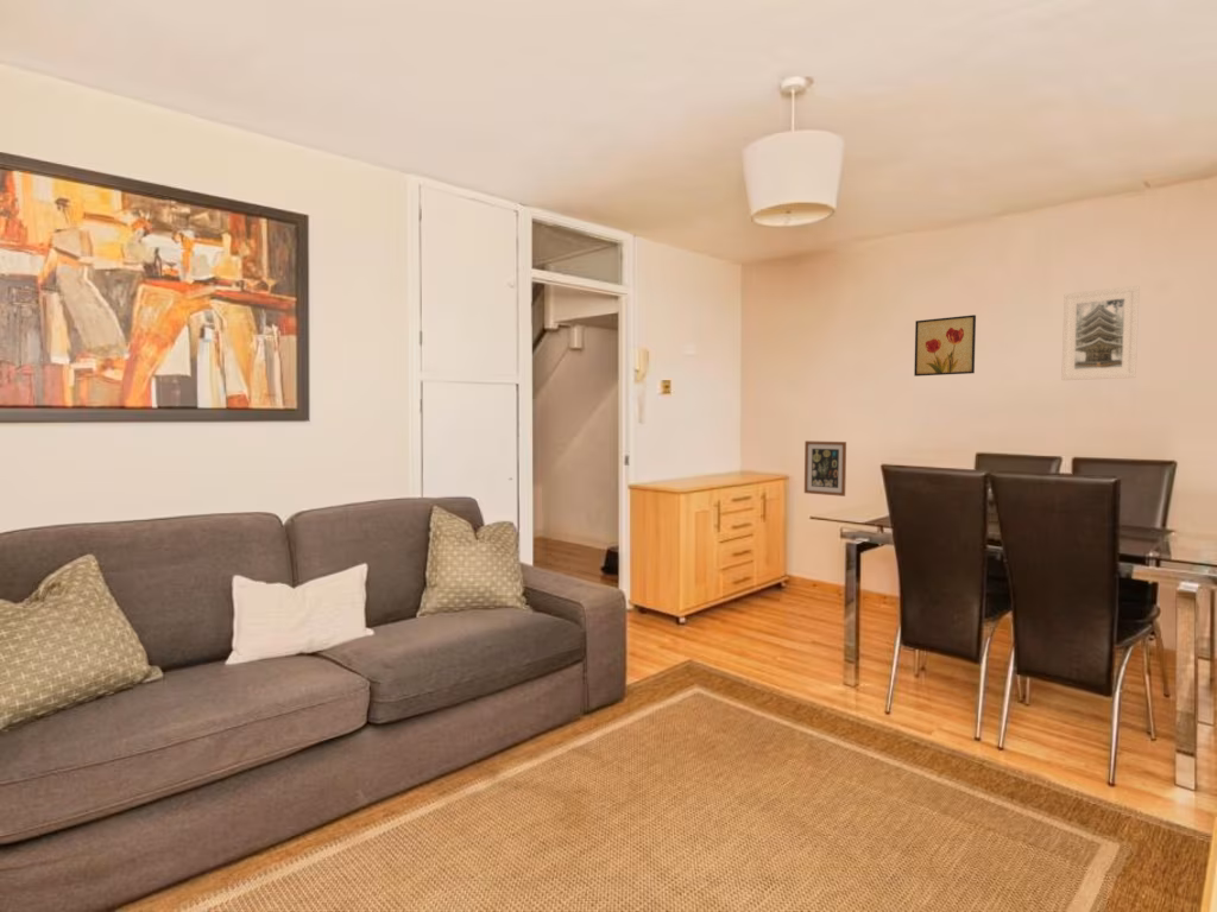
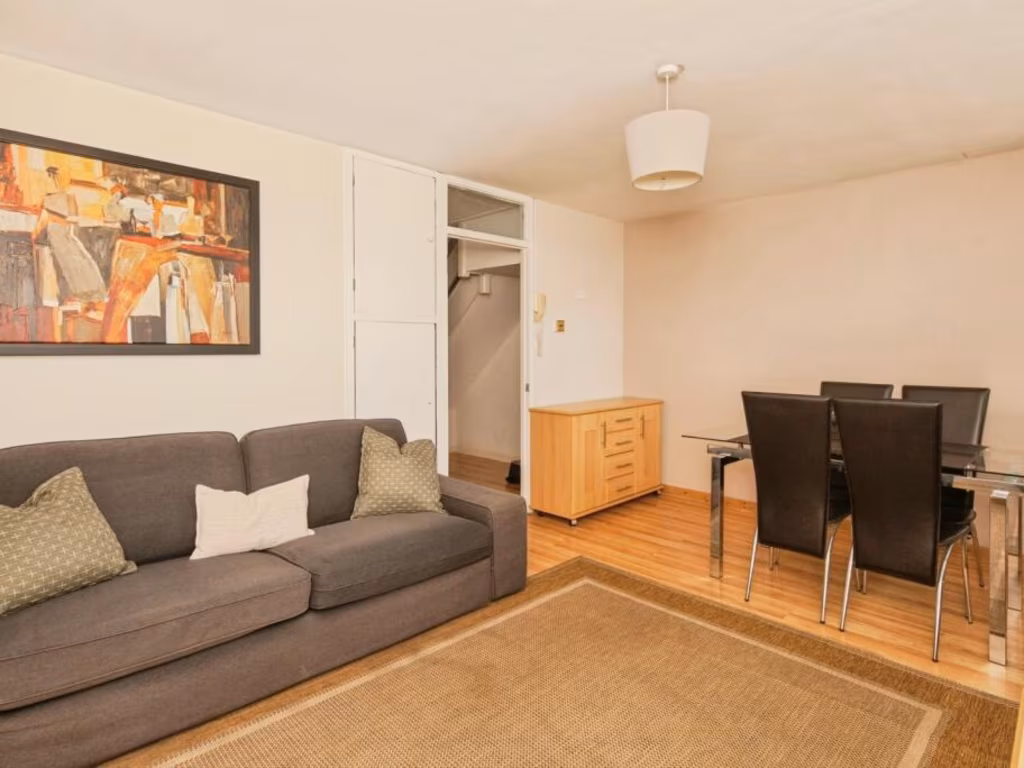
- wall art (825, 468)
- wall art (944, 346)
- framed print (1098, 334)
